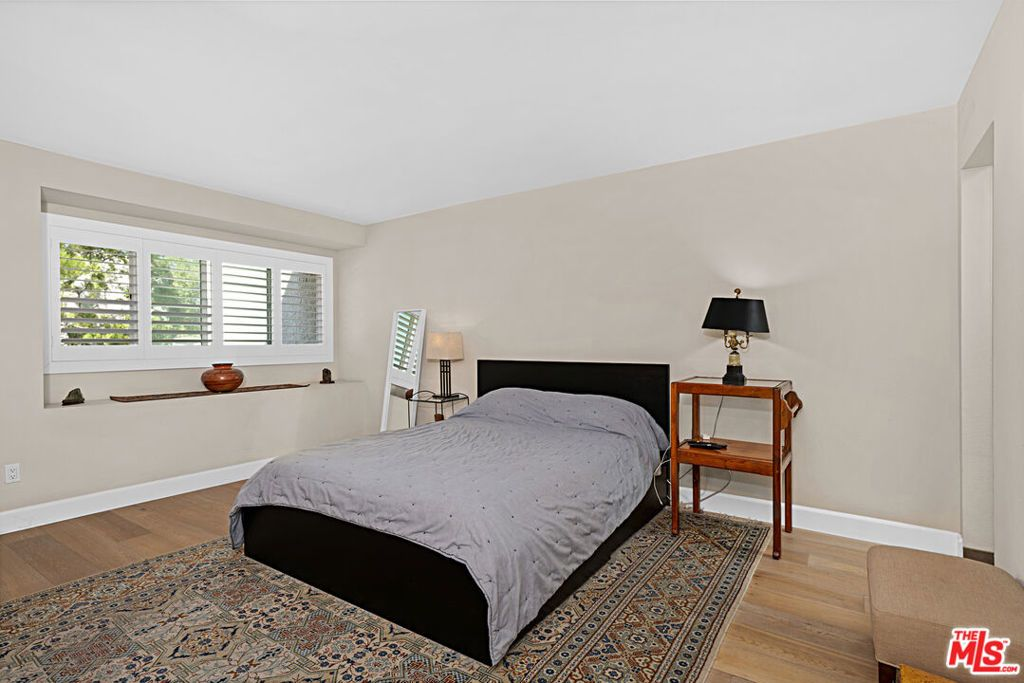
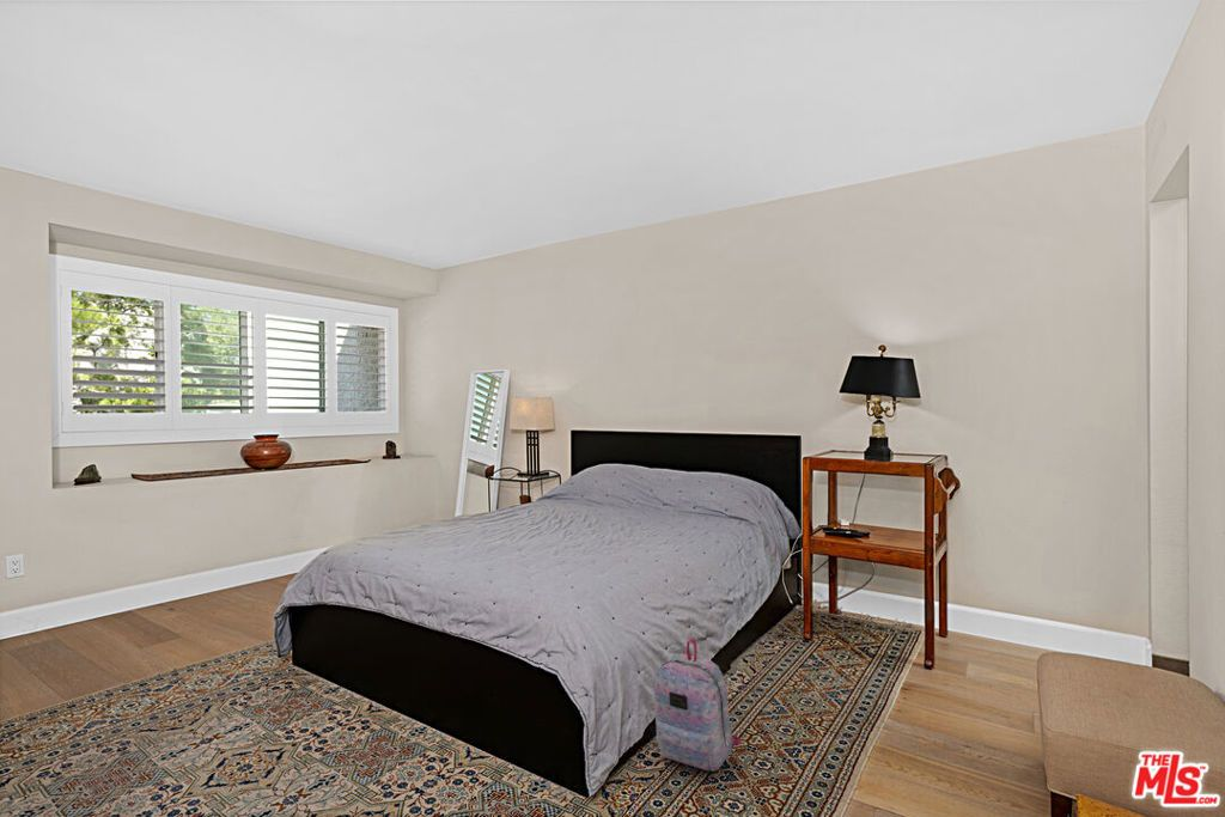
+ backpack (695, 697)
